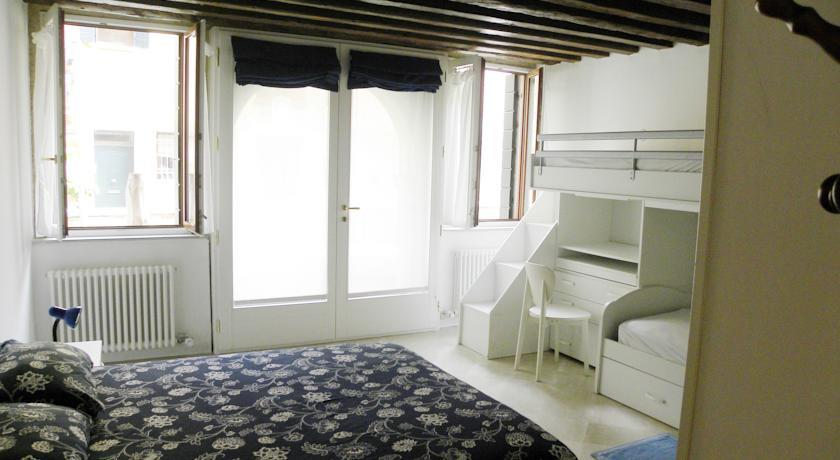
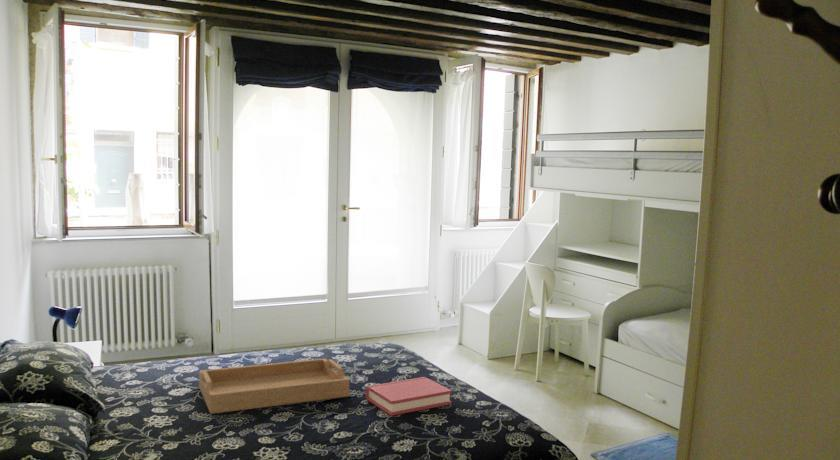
+ hardback book (408, 394)
+ serving tray (273, 380)
